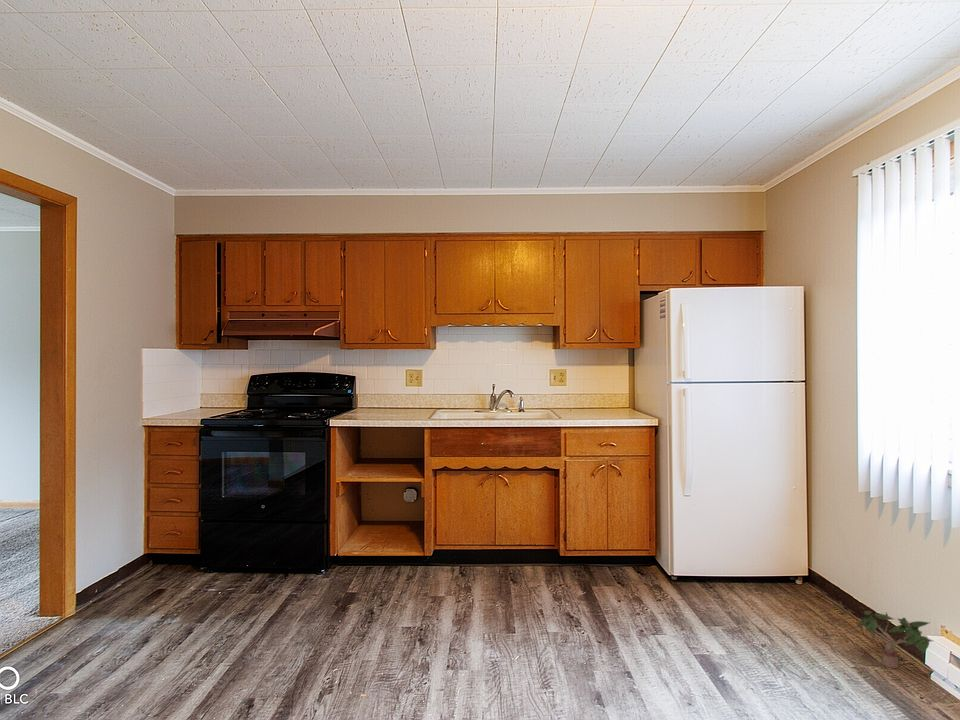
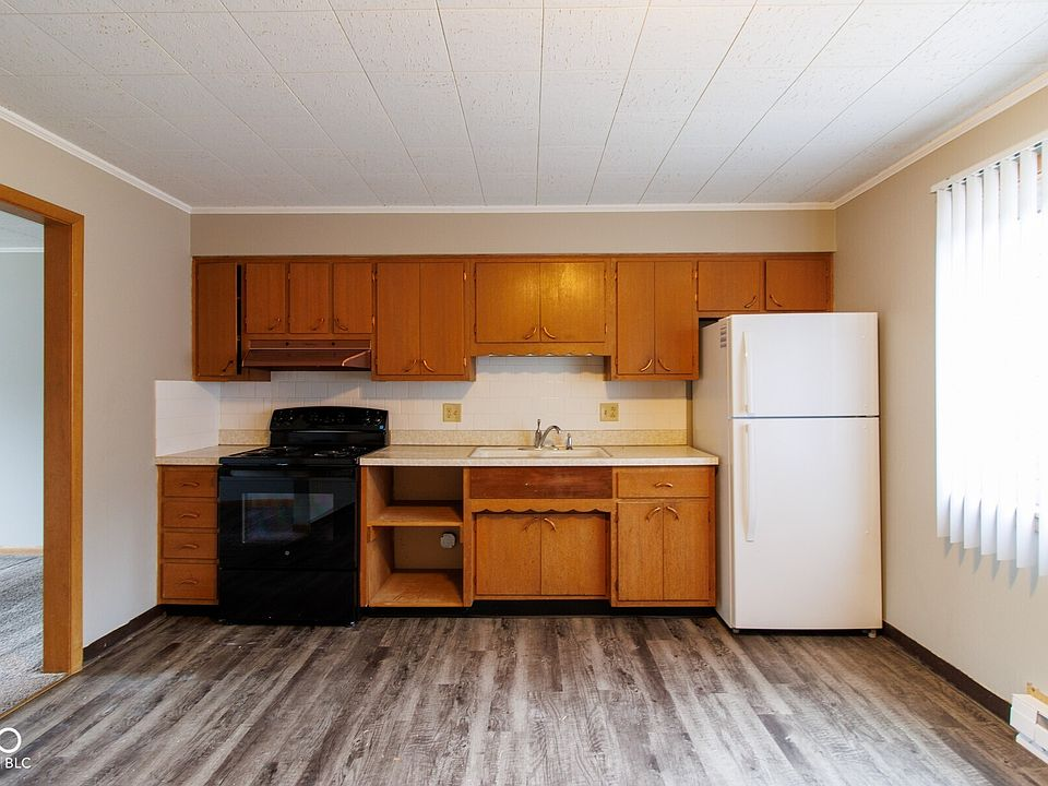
- potted plant (897, 643)
